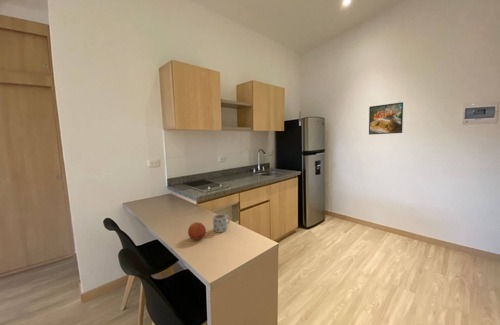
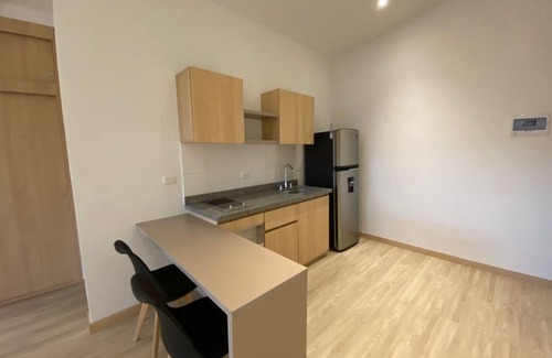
- mug (222, 222)
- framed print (385, 119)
- fruit (197, 230)
